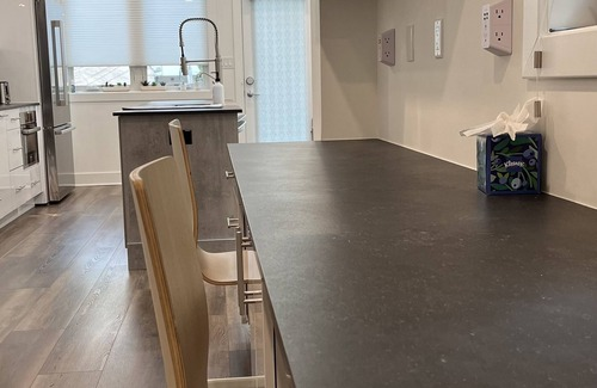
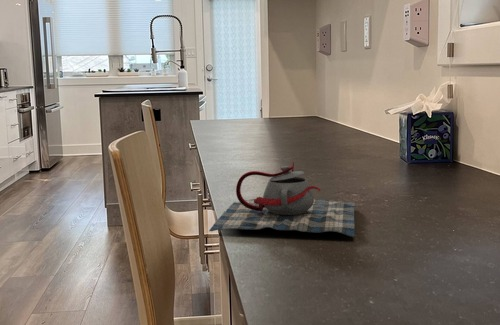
+ teapot (288, 192)
